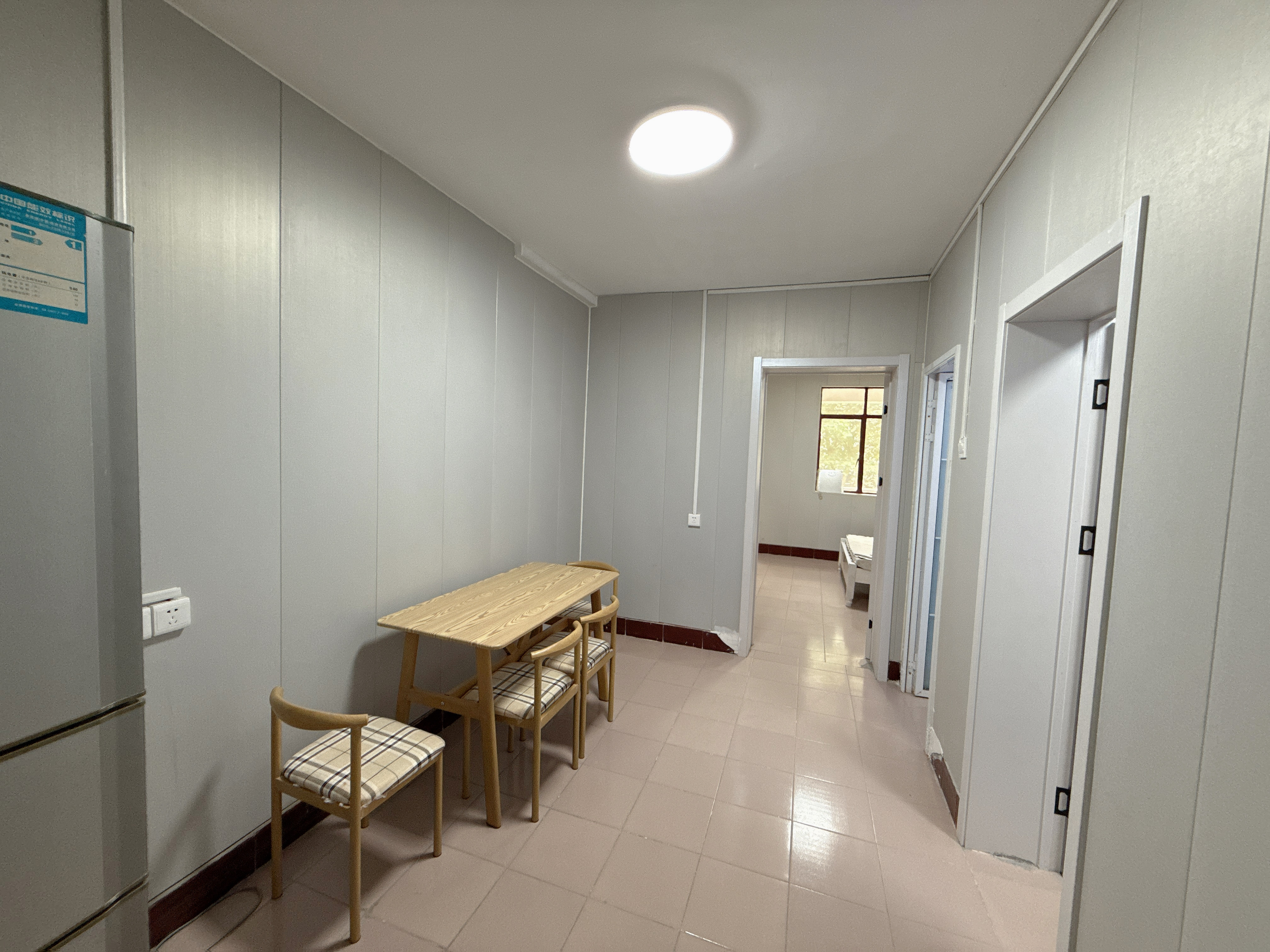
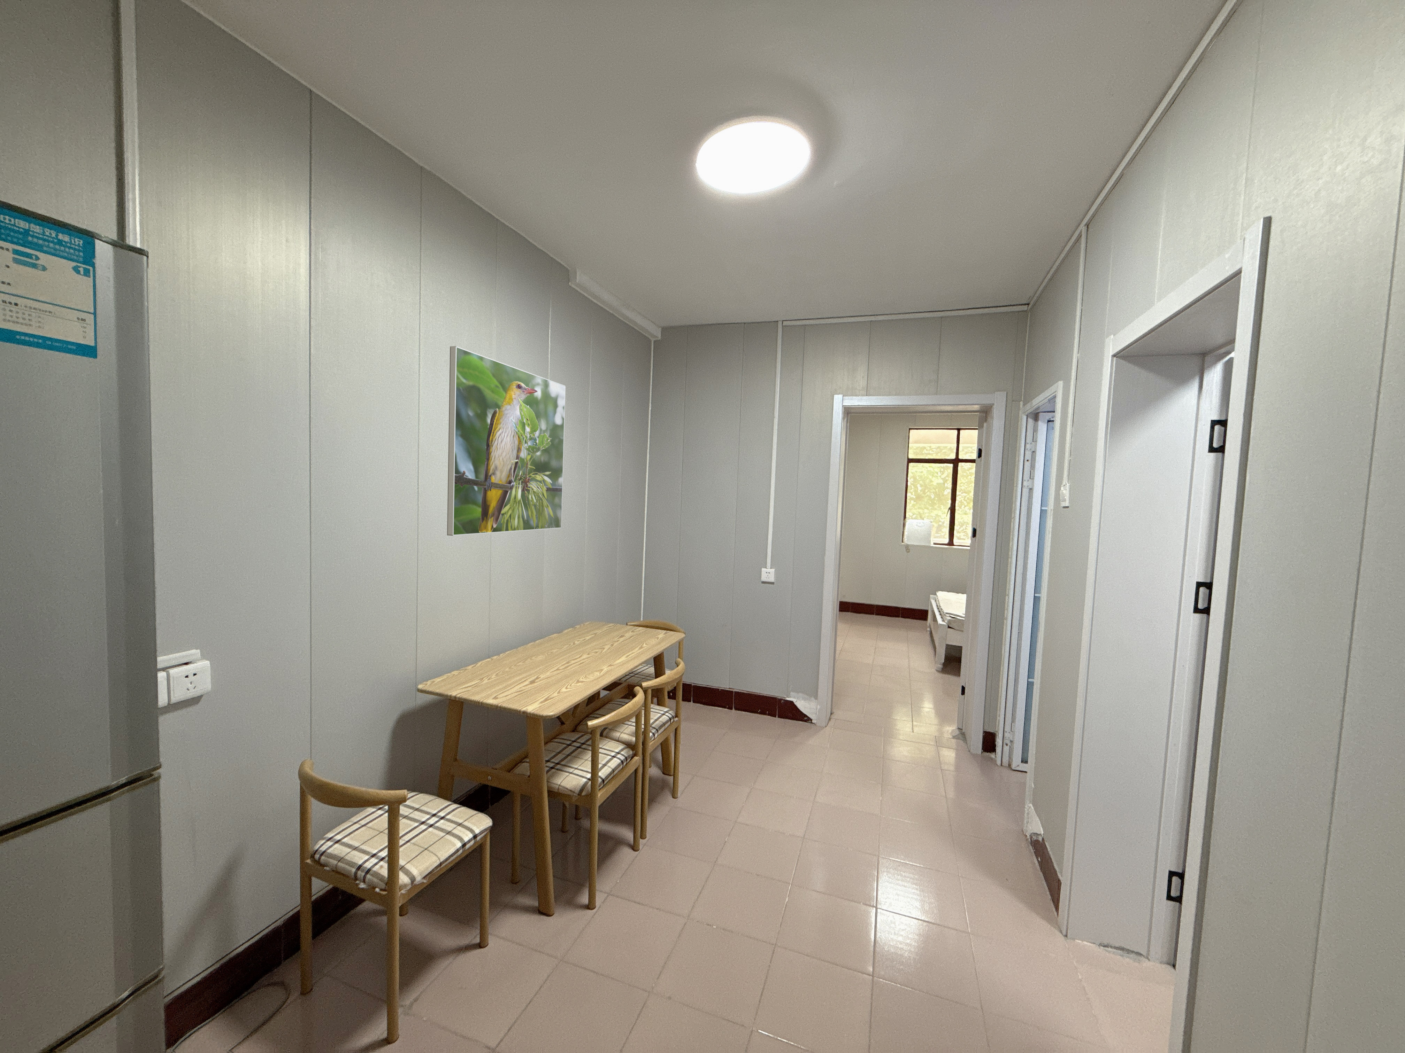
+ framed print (514, 450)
